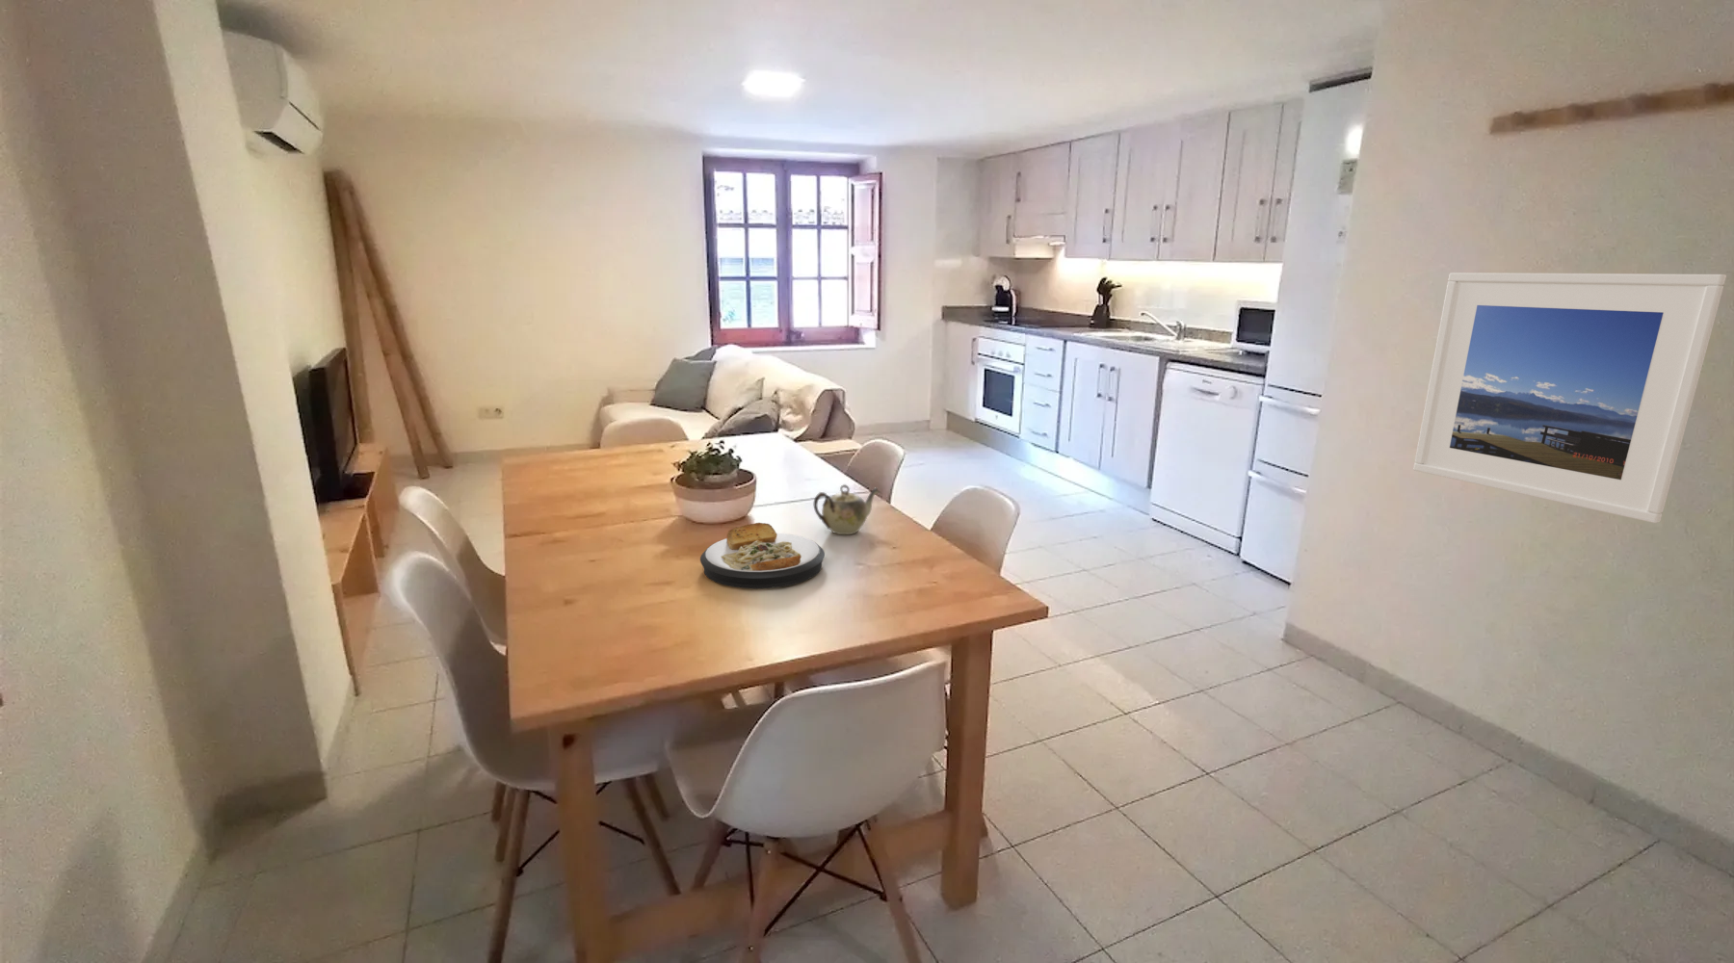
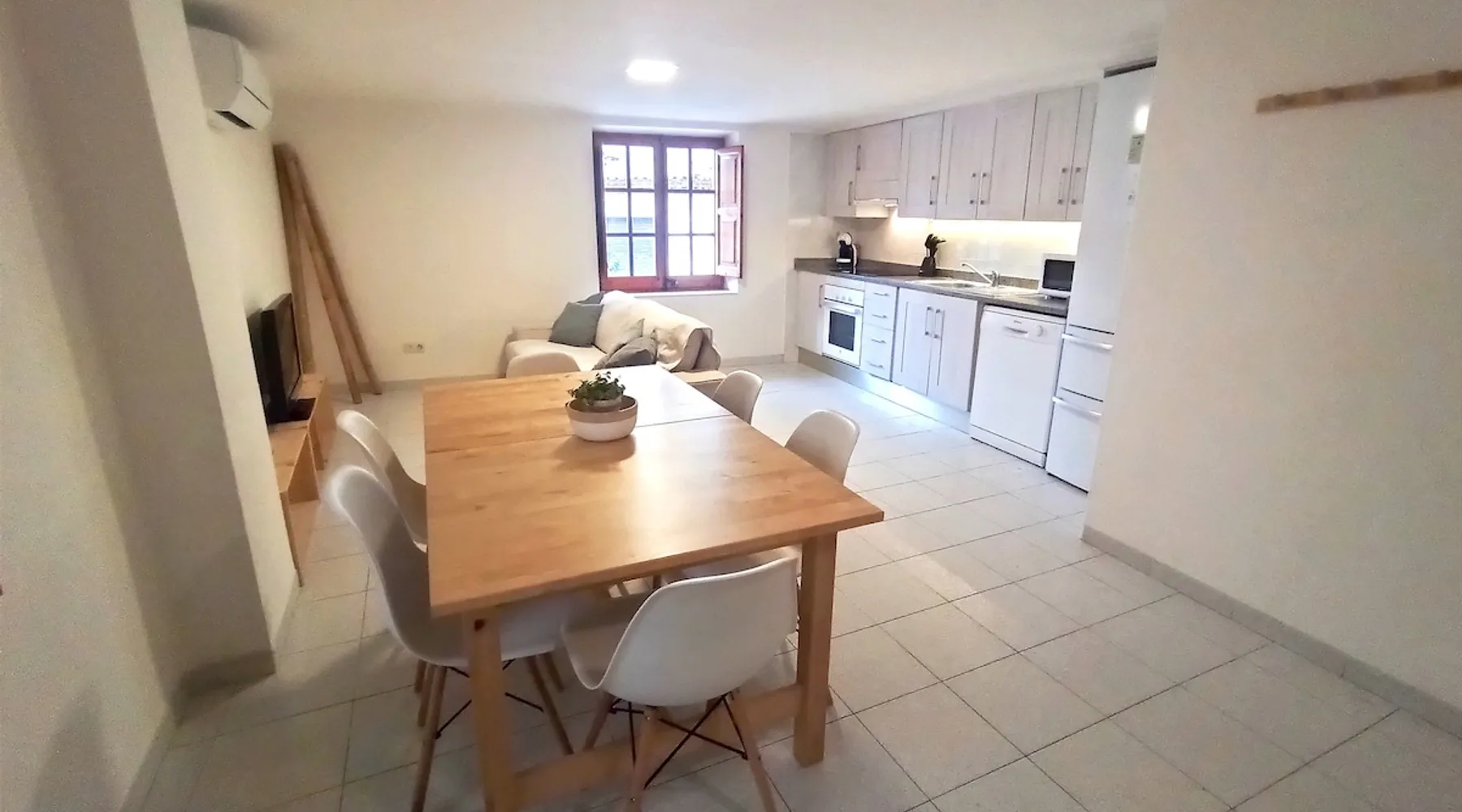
- plate (761, 554)
- teapot (848, 506)
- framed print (1545, 387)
